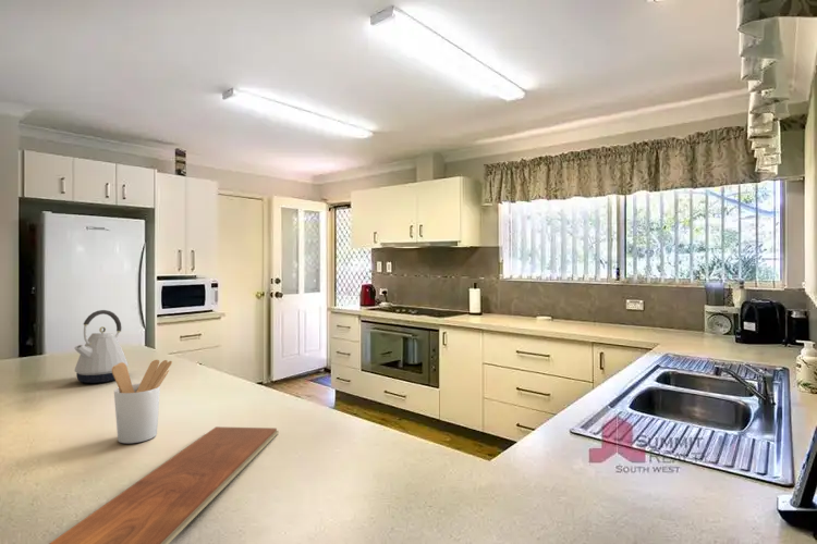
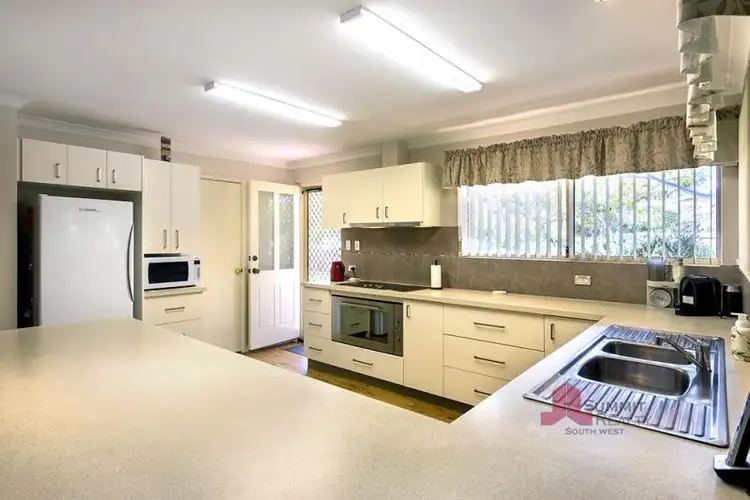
- utensil holder (145, 397)
- kettle (100, 345)
- chopping board (192, 475)
